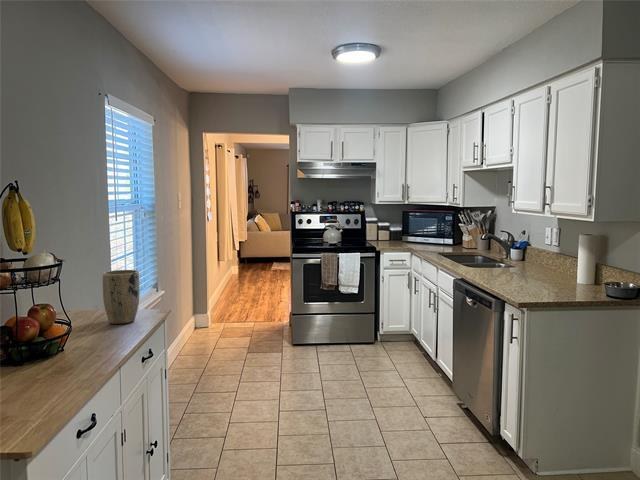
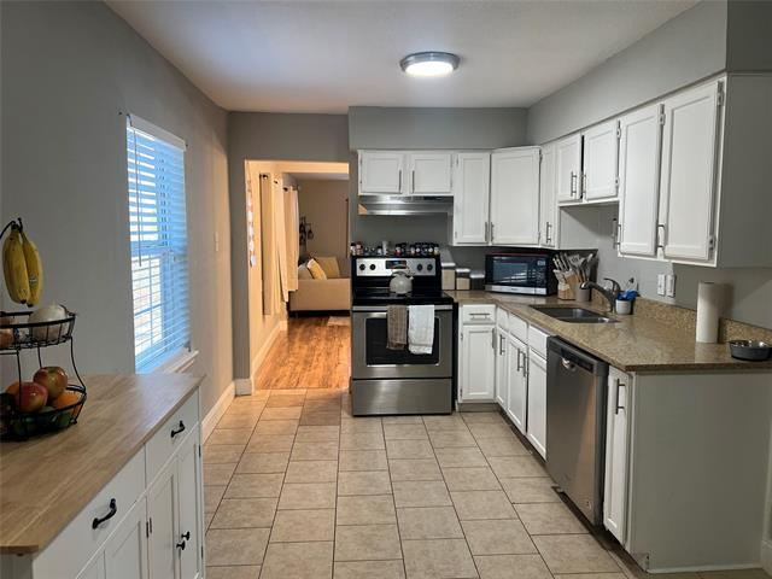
- plant pot (121, 296)
